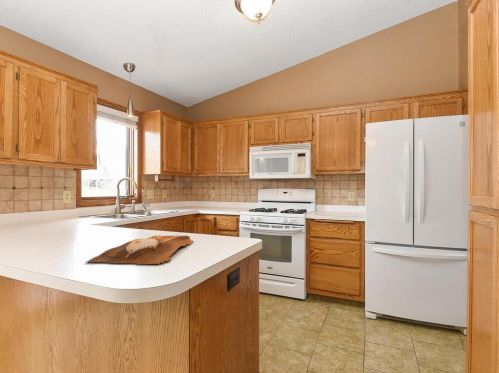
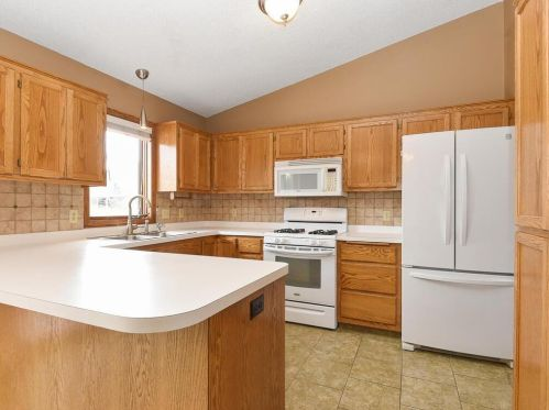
- cutting board (147, 244)
